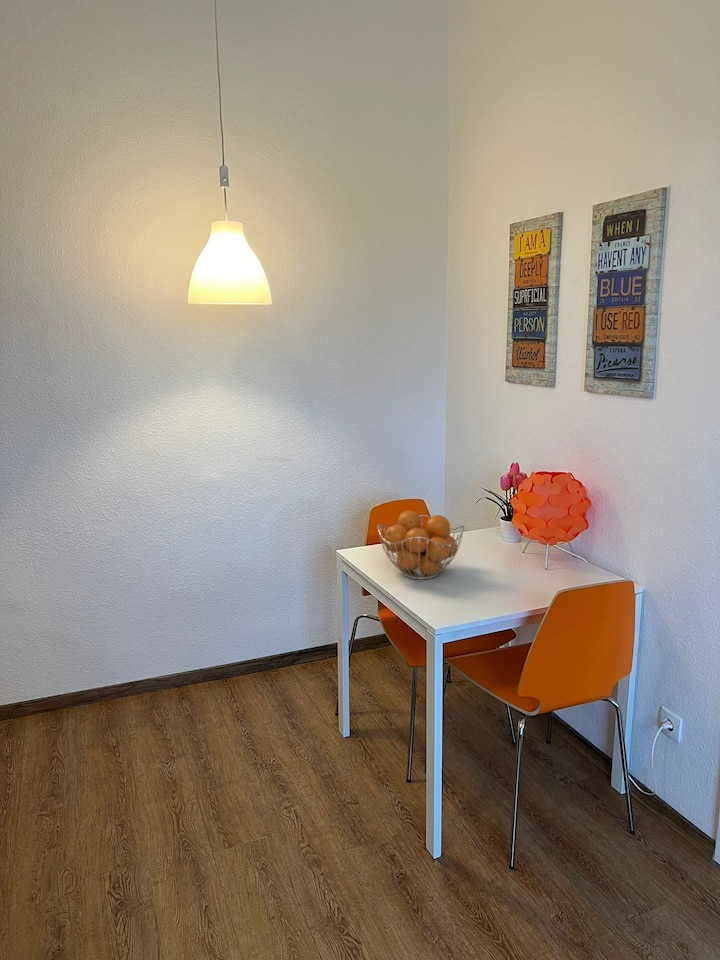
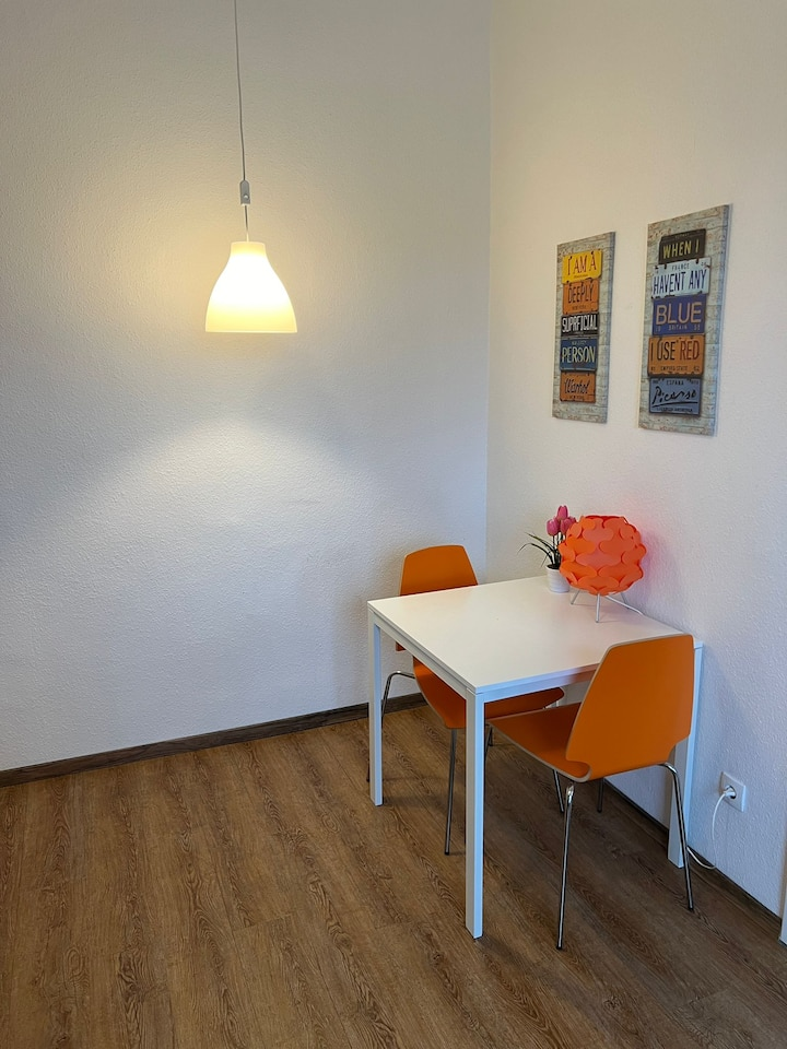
- fruit basket (420, 543)
